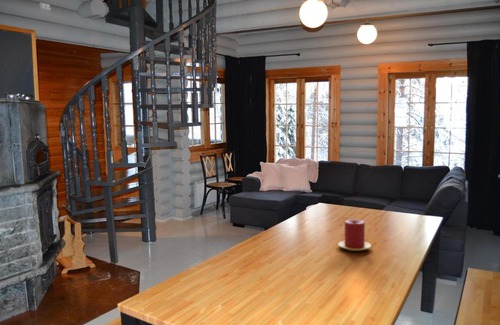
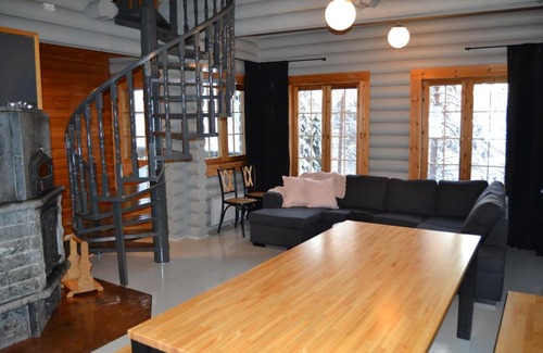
- candle (354, 234)
